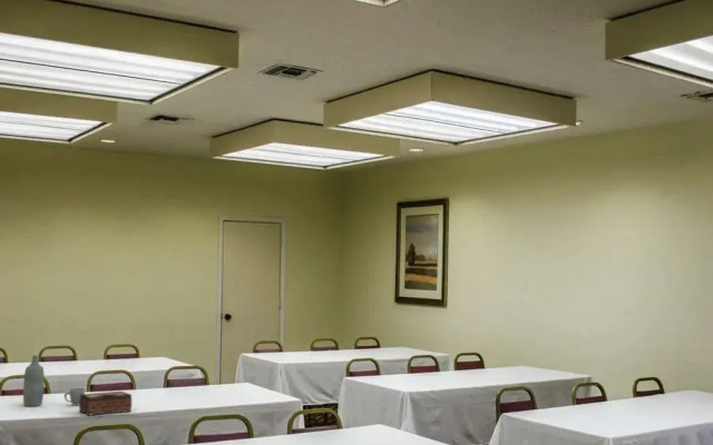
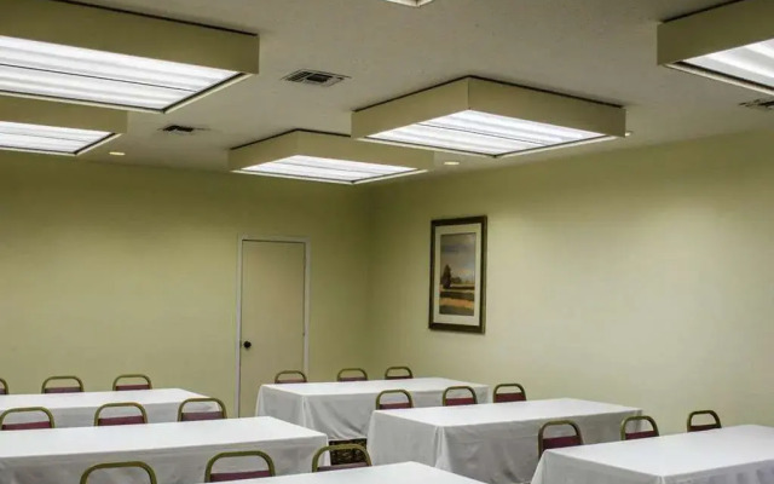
- tissue box (105, 403)
- bottle (33, 379)
- mug (74, 396)
